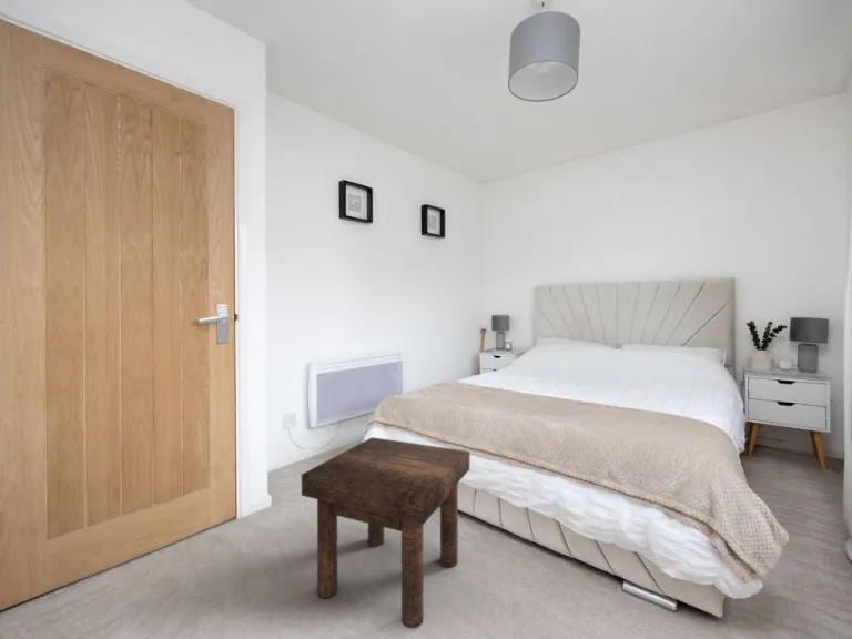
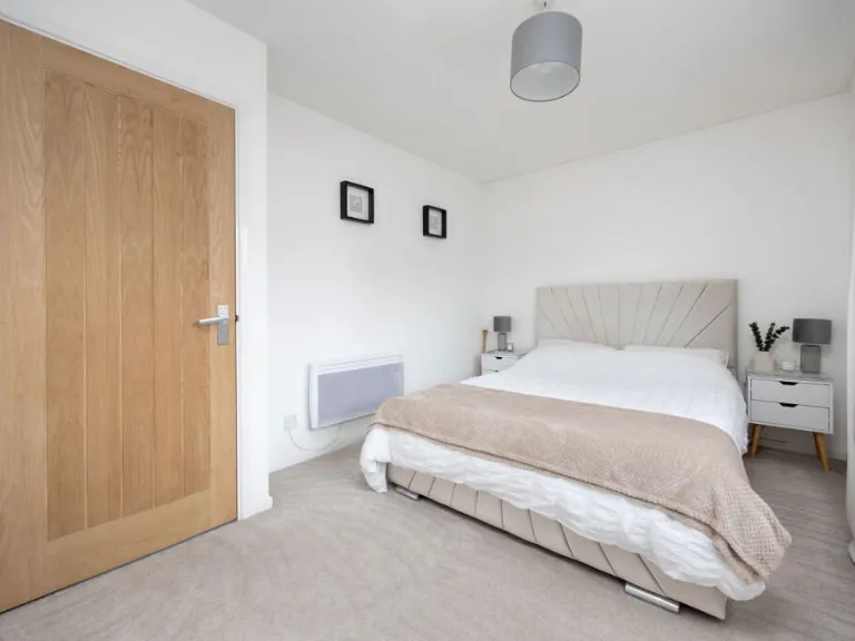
- stool (392, 518)
